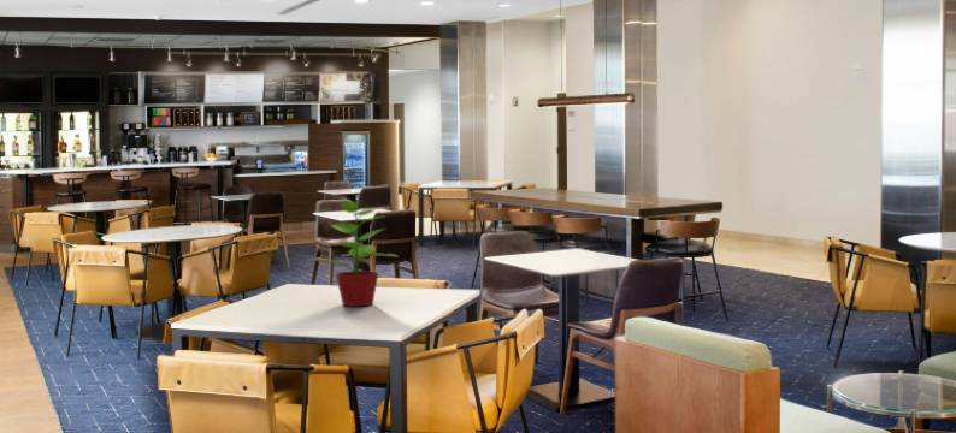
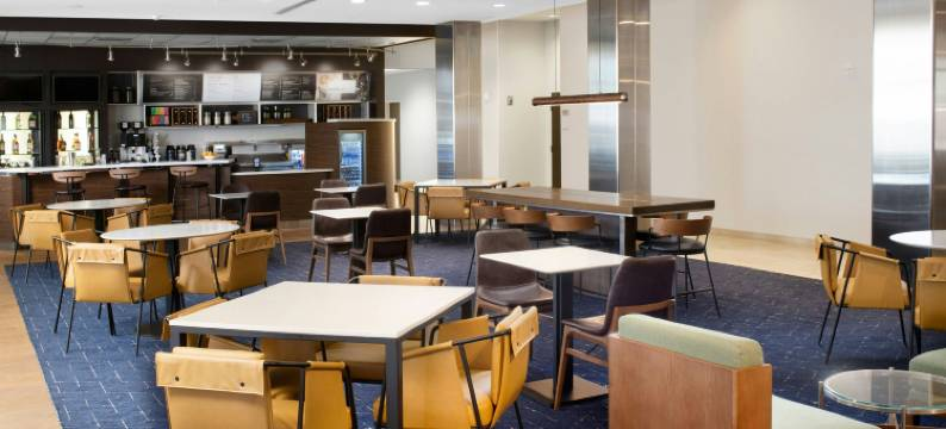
- potted plant (356, 249)
